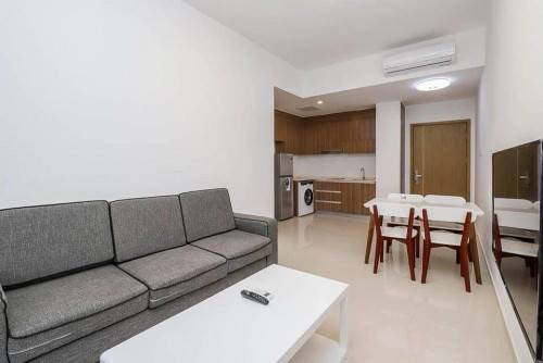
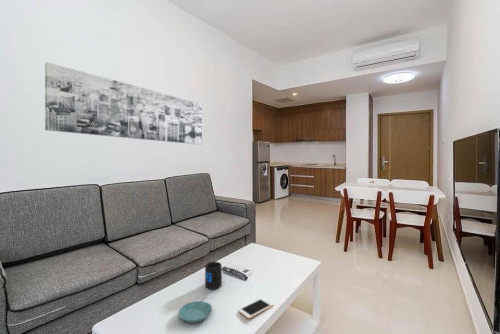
+ wall art (142, 113)
+ mug (214, 276)
+ saucer (195, 312)
+ cell phone (256, 307)
